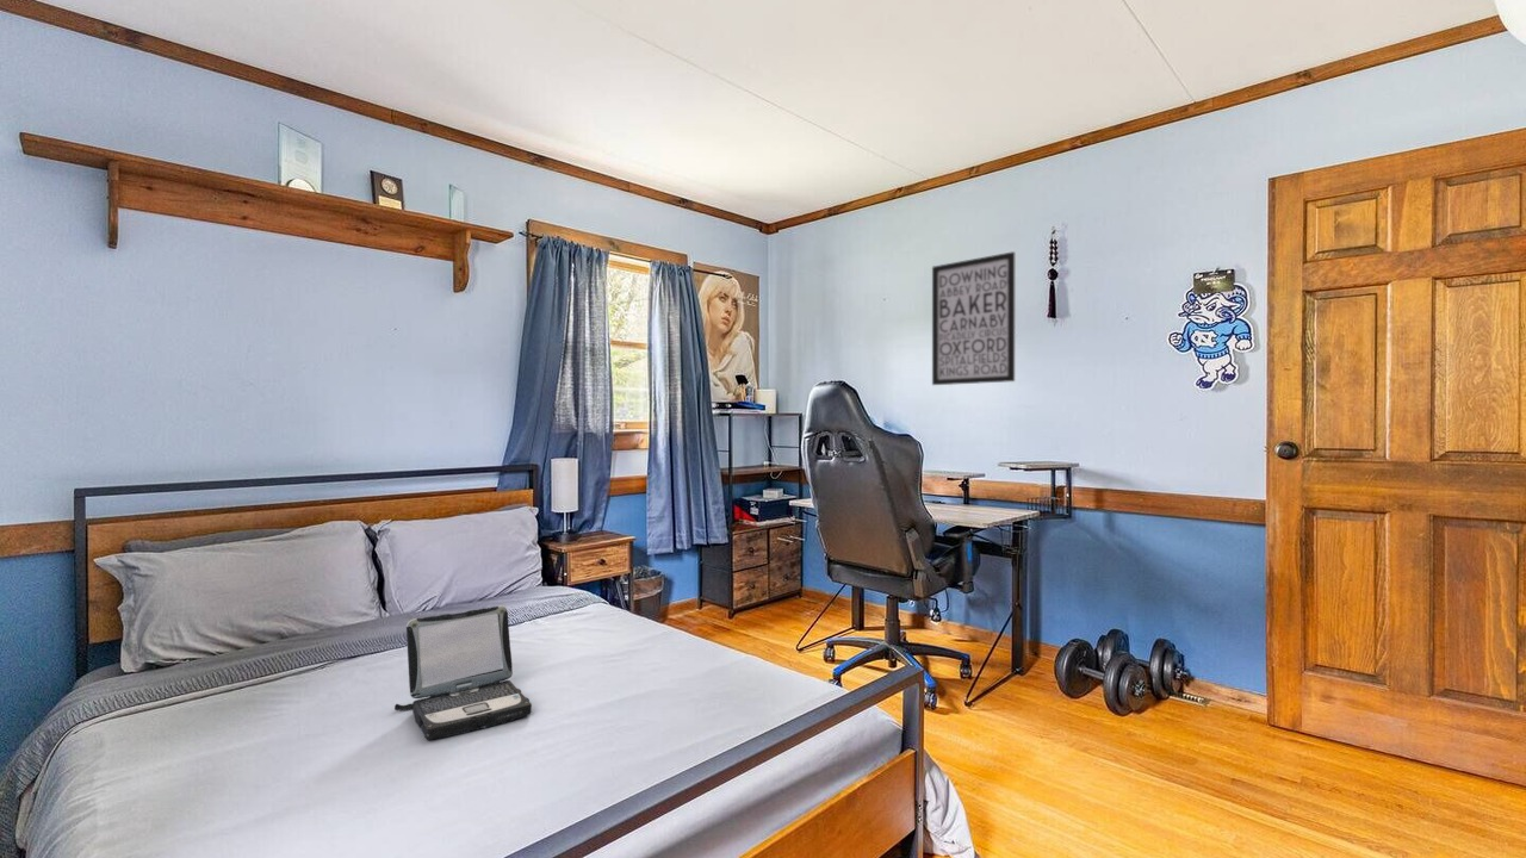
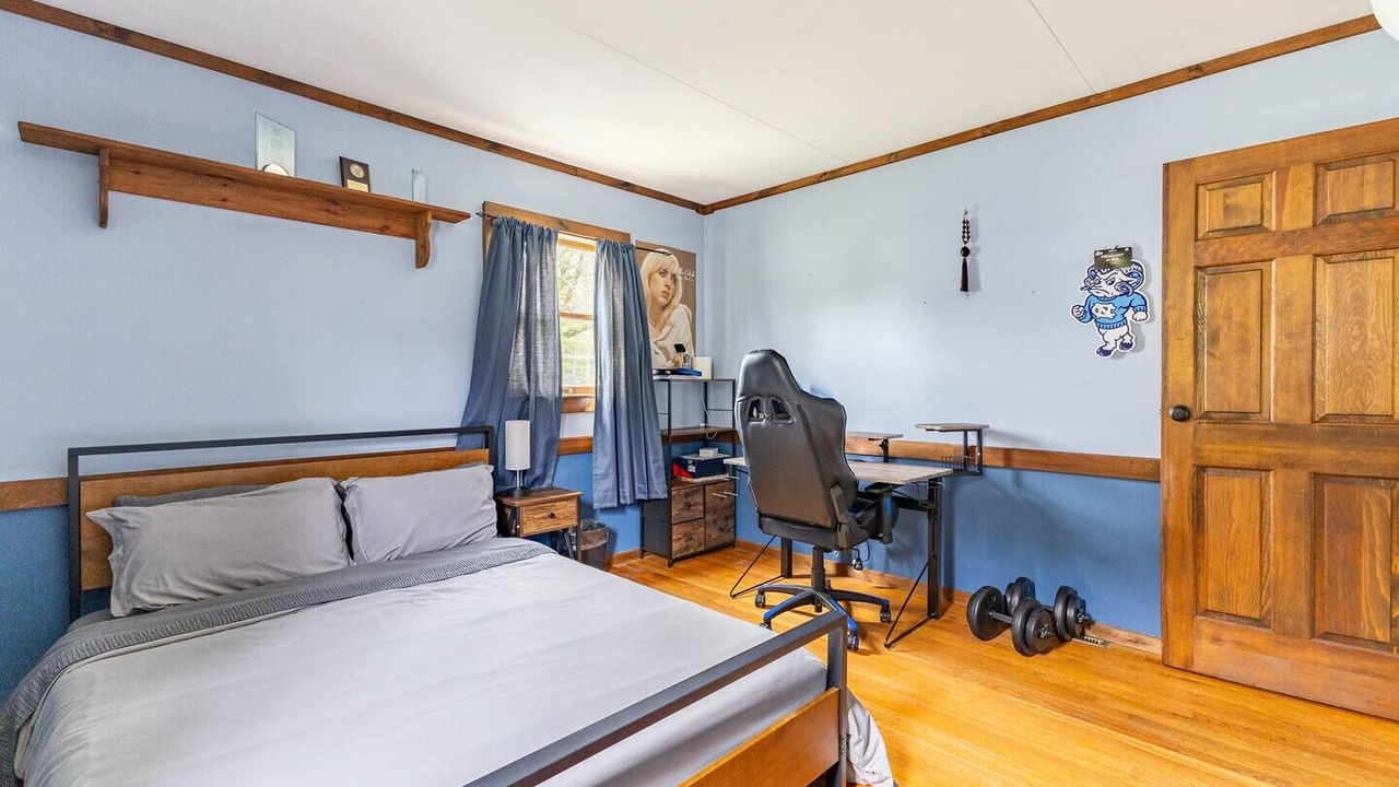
- laptop (466, 666)
- wall art (972, 321)
